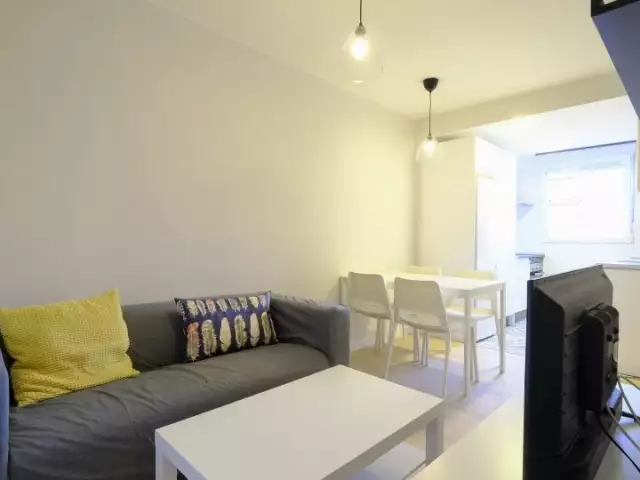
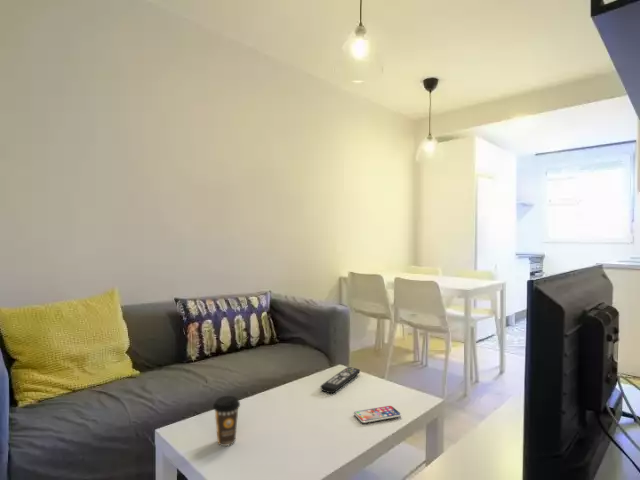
+ smartphone (377, 414)
+ remote control (341, 379)
+ coffee cup (226, 420)
